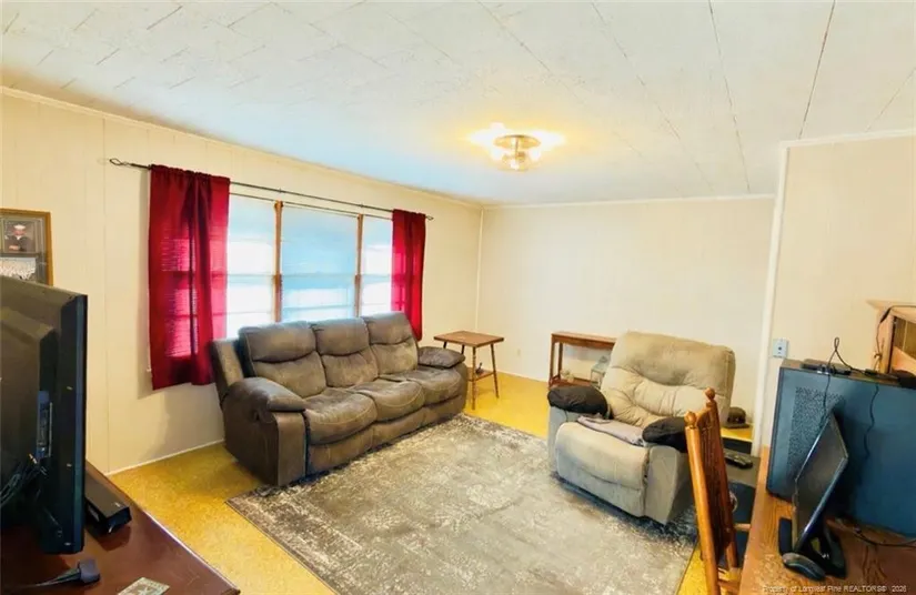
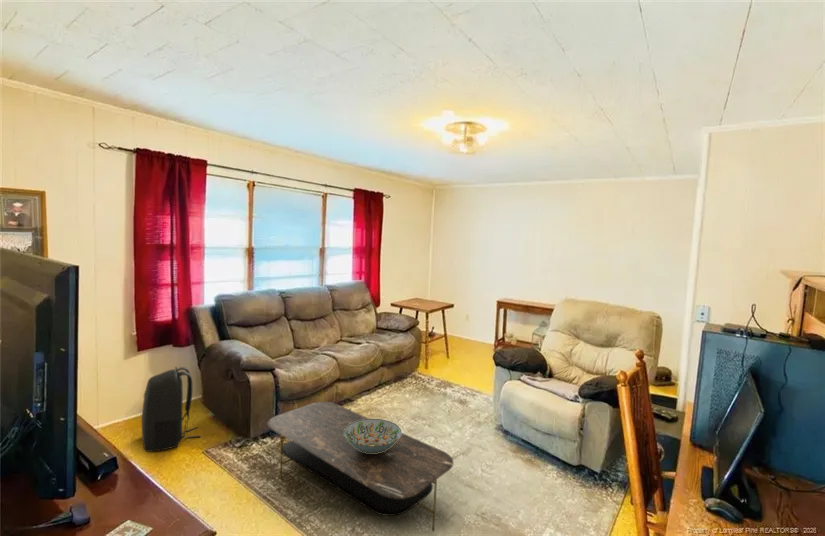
+ coffee table (353, 460)
+ decorative bowl (372, 439)
+ backpack (171, 402)
